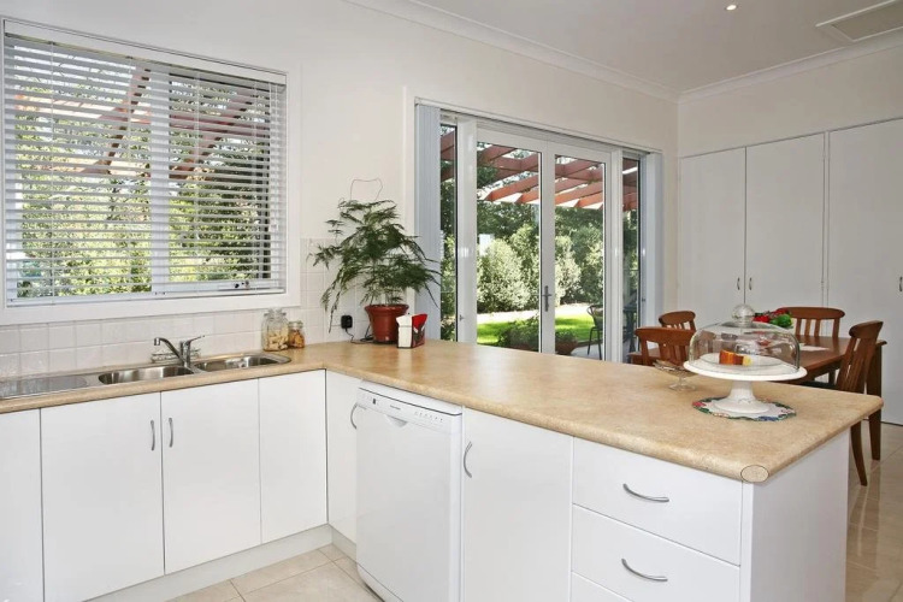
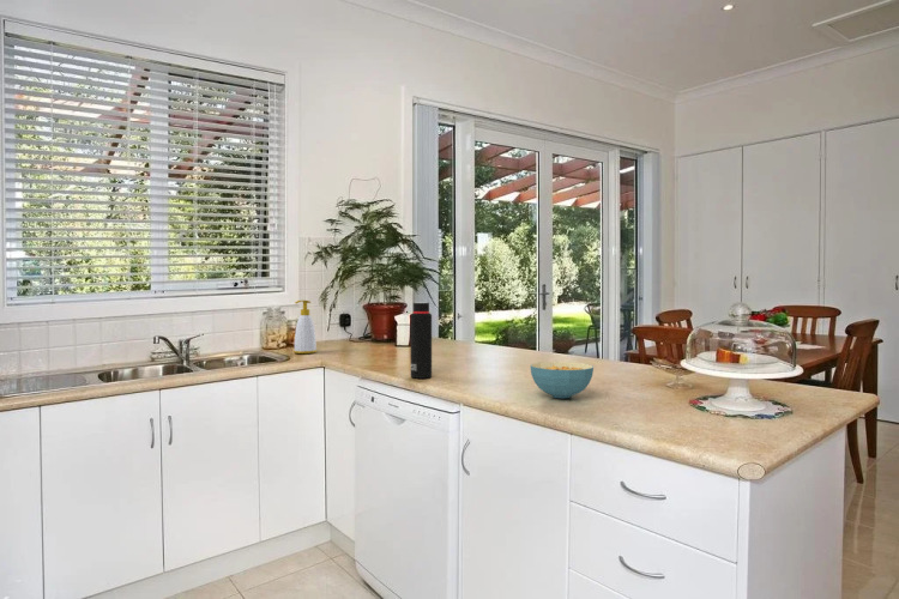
+ cereal bowl (561, 381)
+ soap bottle (304, 326)
+ water bottle (420, 339)
